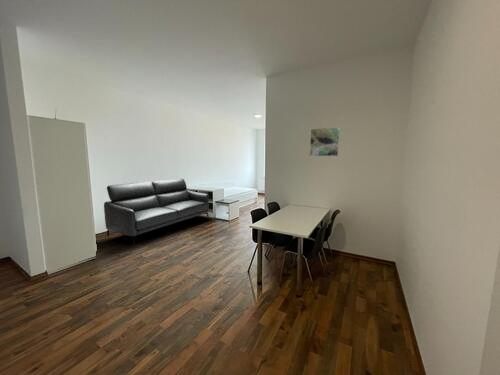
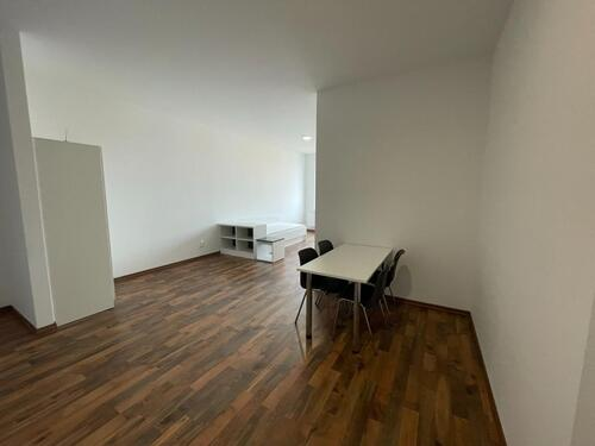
- sofa (164, 204)
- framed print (324, 142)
